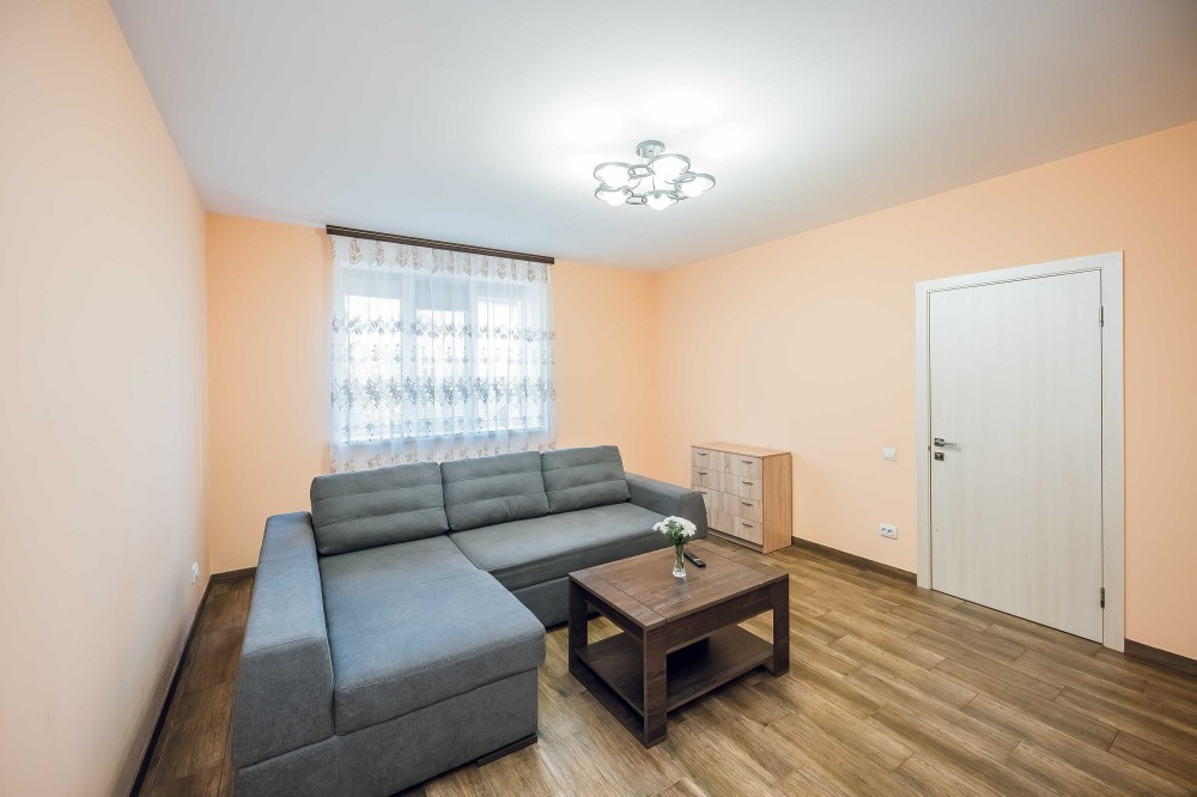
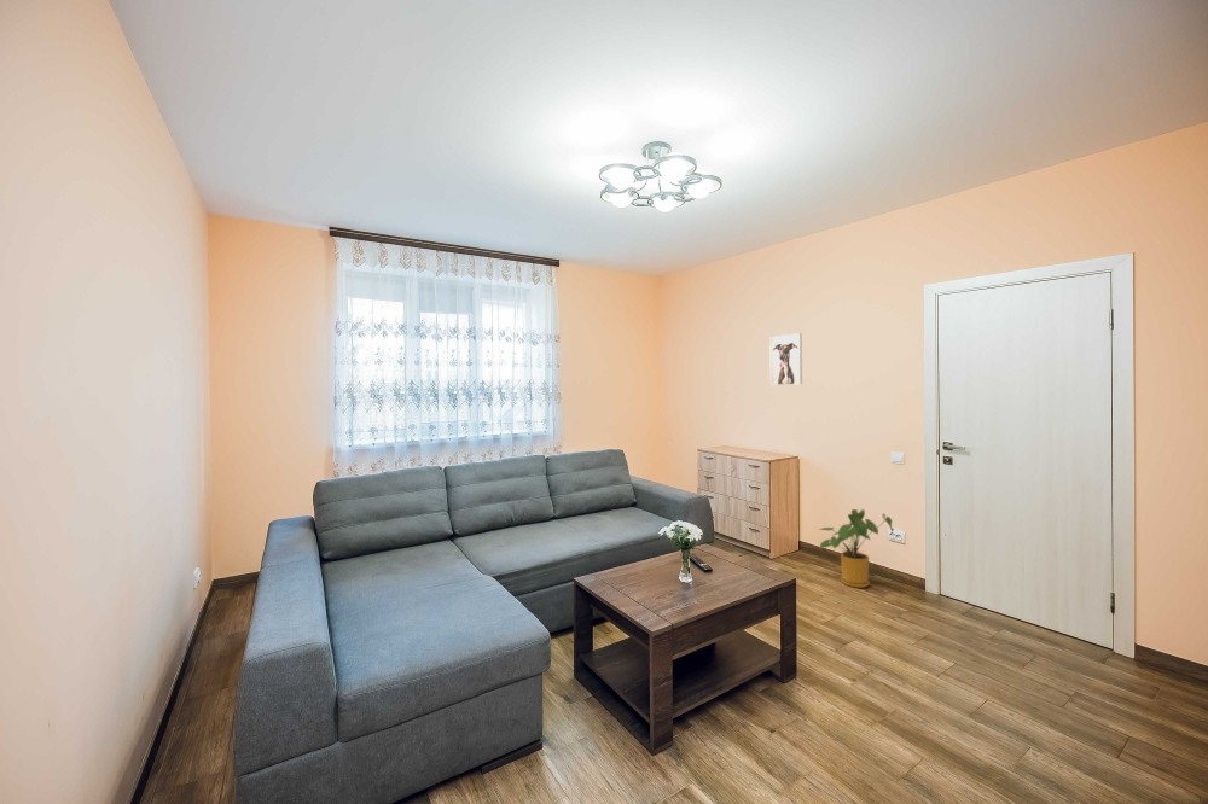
+ house plant (854, 547)
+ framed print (785, 360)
